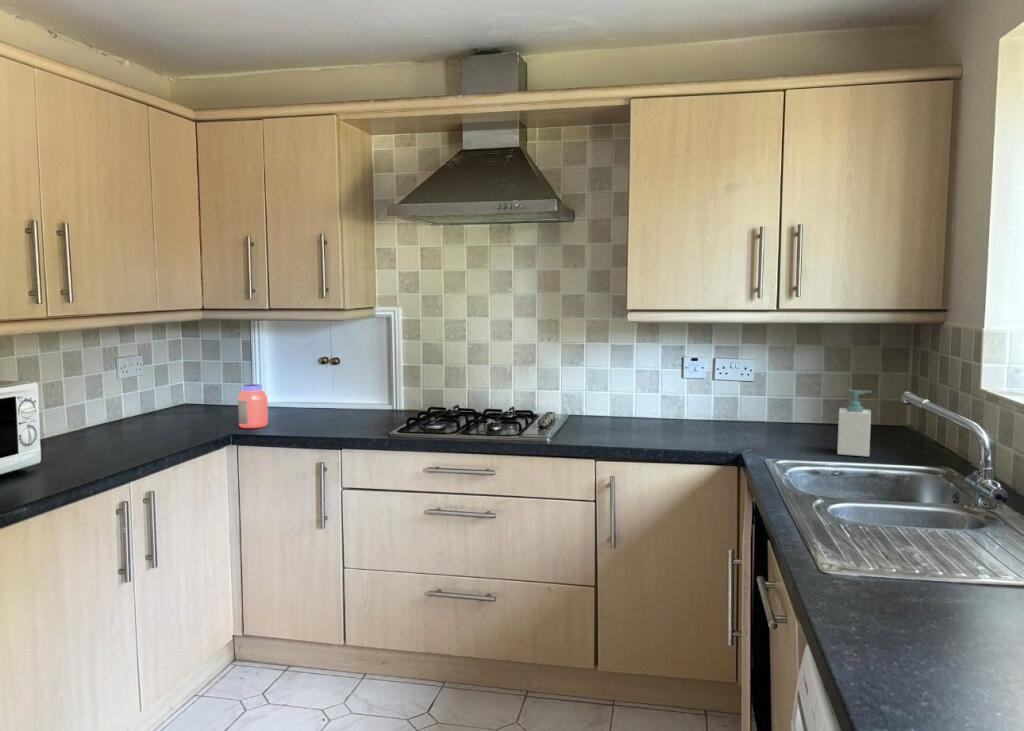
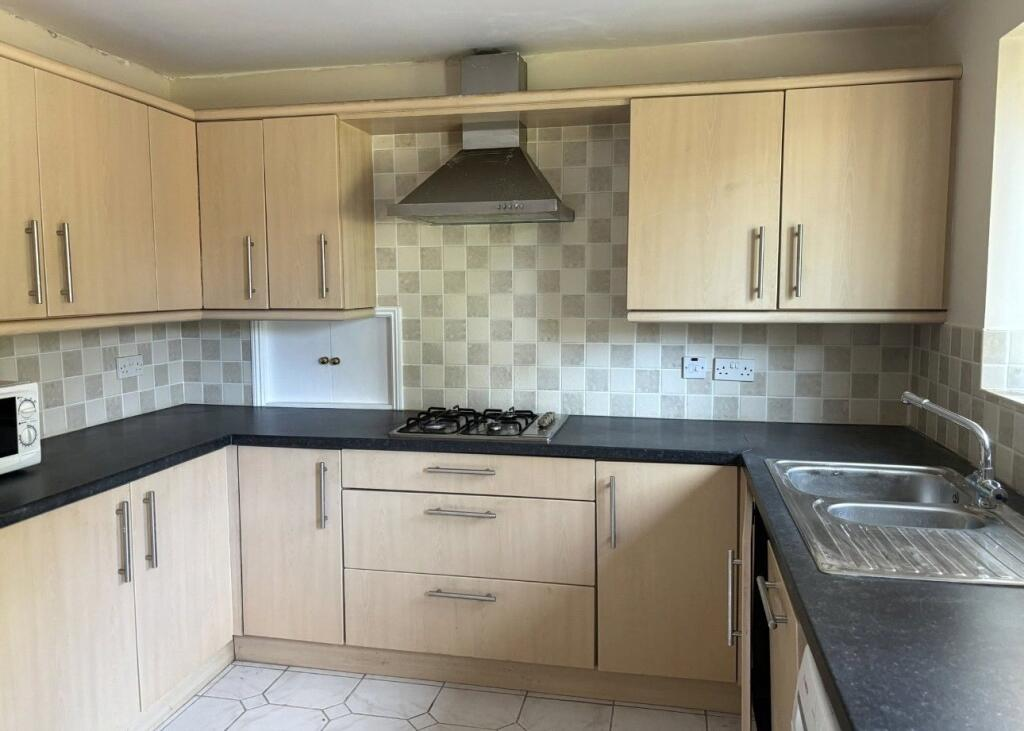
- jar (253, 405)
- soap bottle (854, 421)
